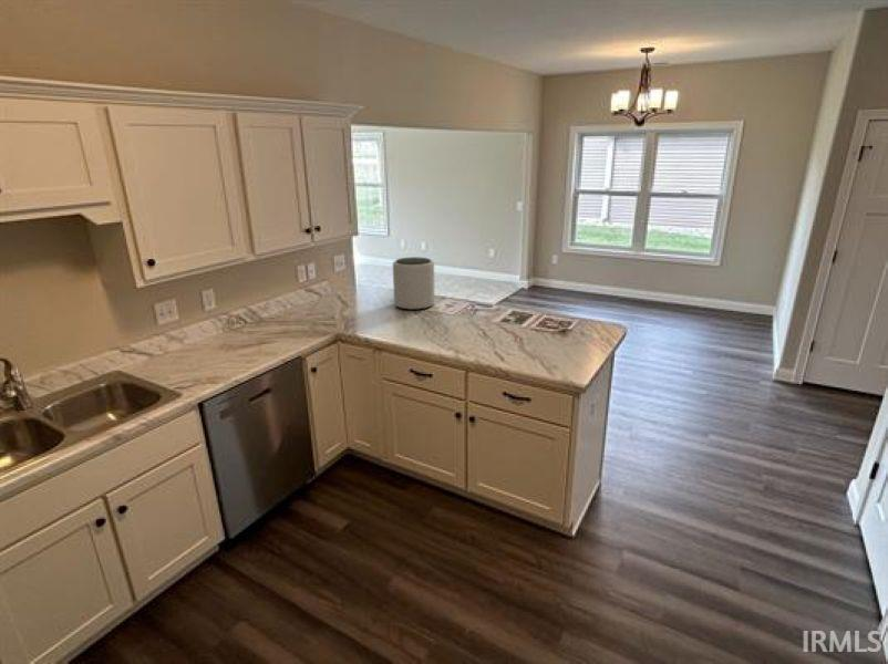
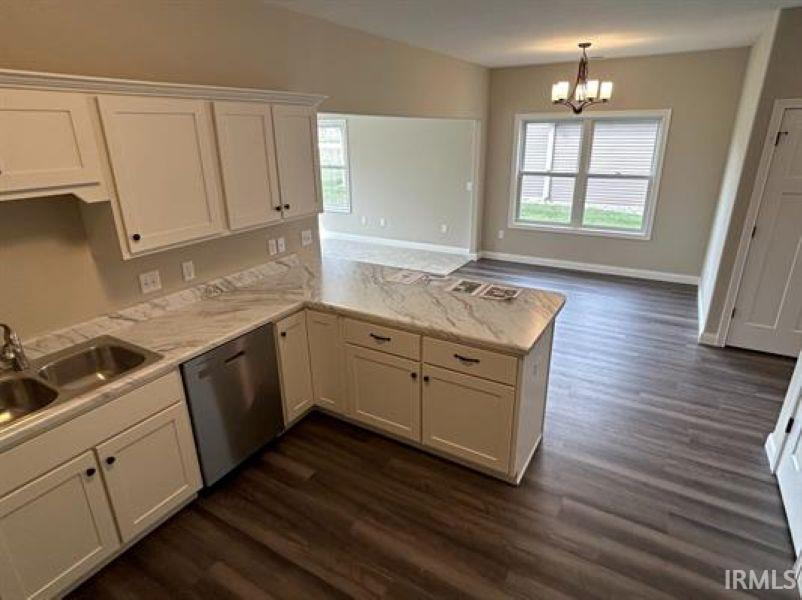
- plant pot (413, 282)
